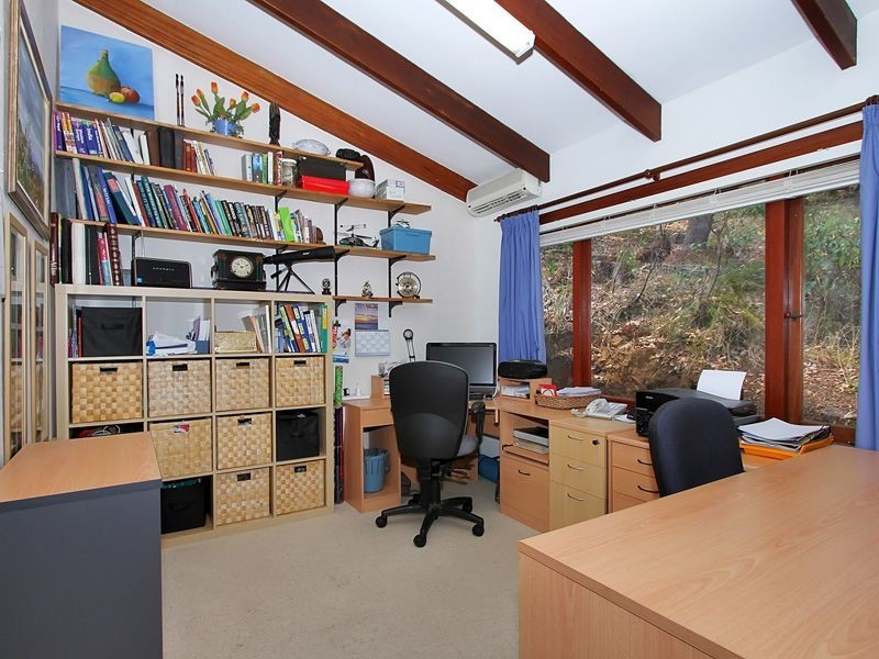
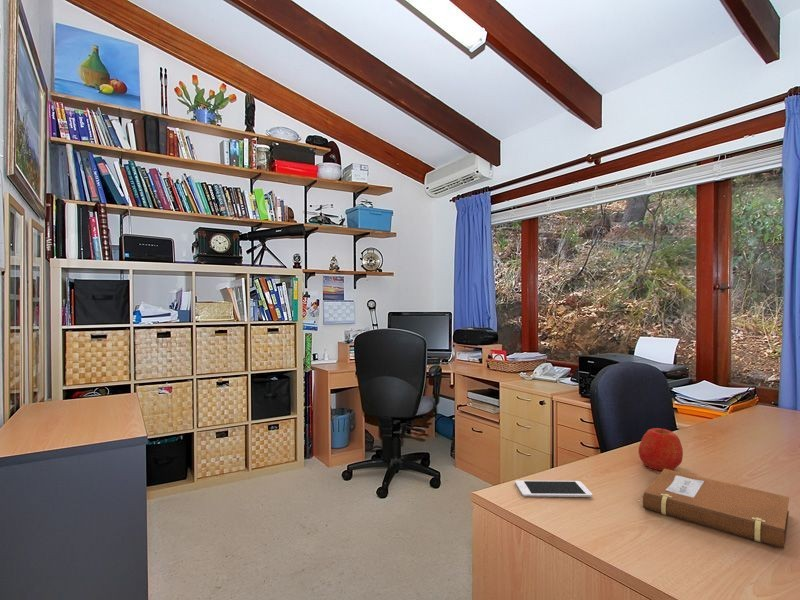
+ notebook (711, 502)
+ cell phone (552, 488)
+ apple (660, 447)
